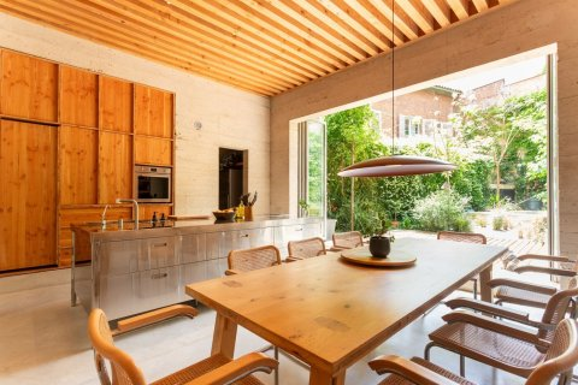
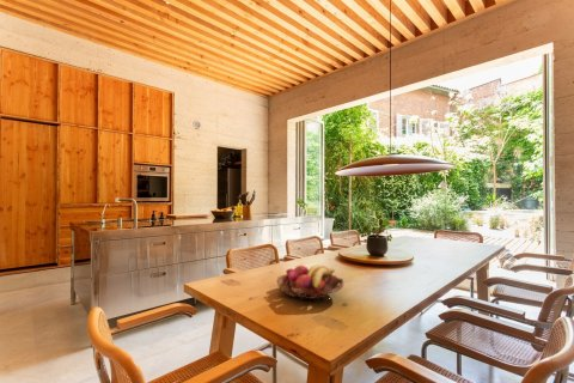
+ fruit basket (310, 280)
